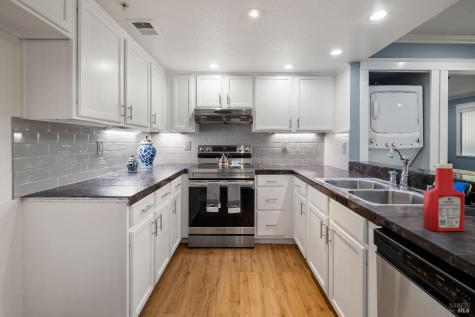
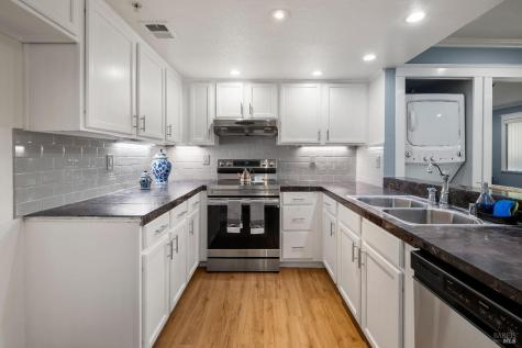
- soap bottle (443, 196)
